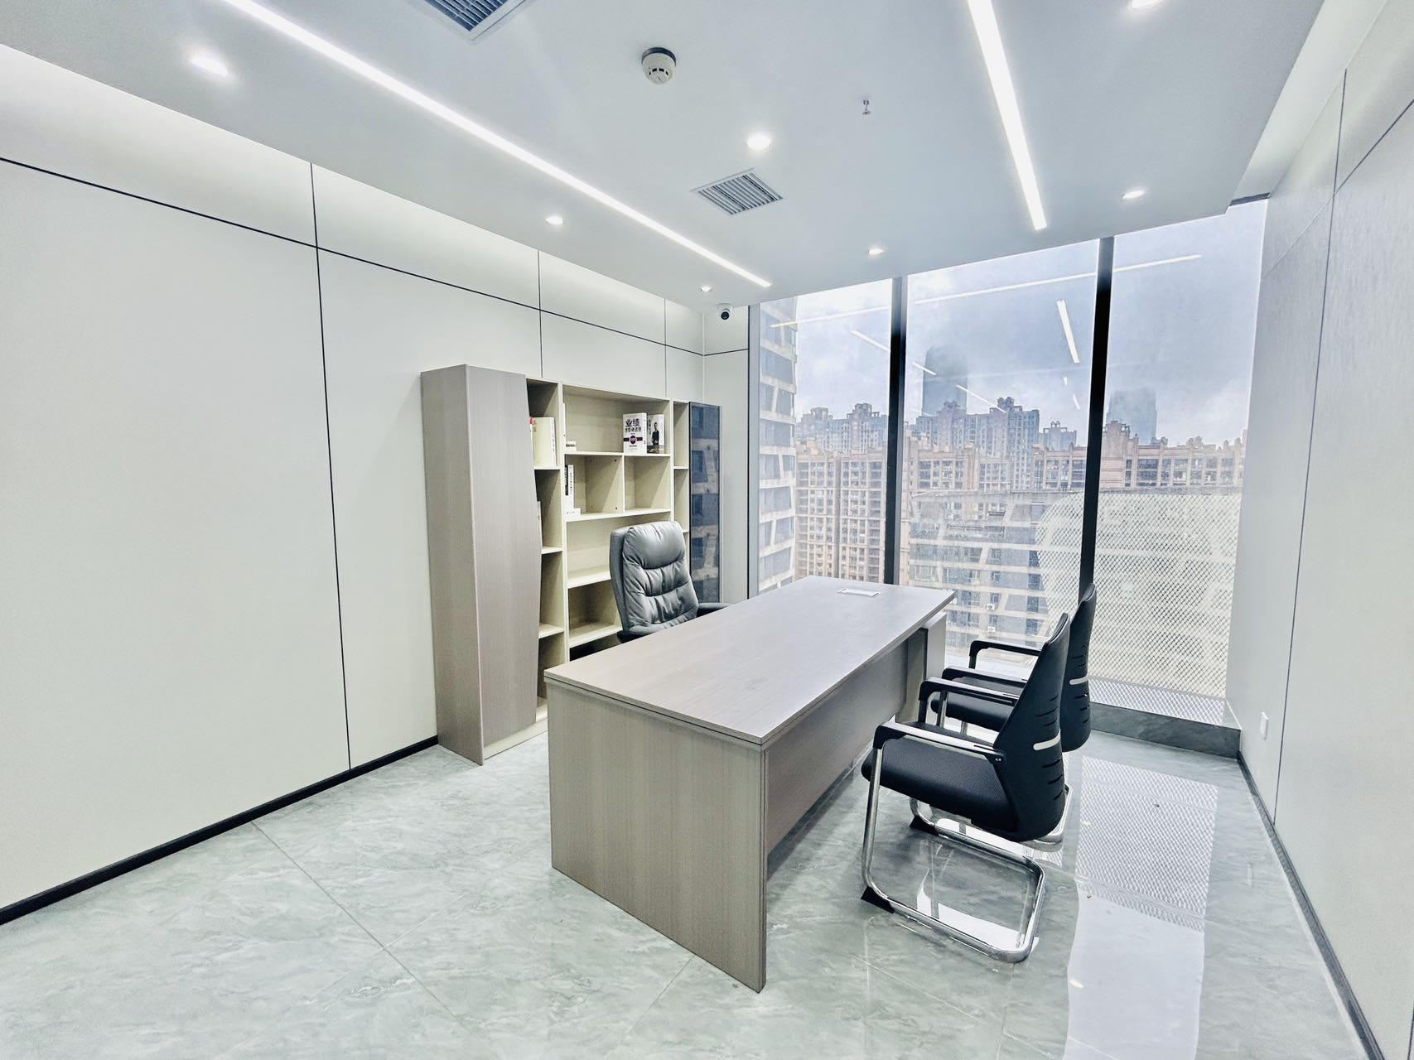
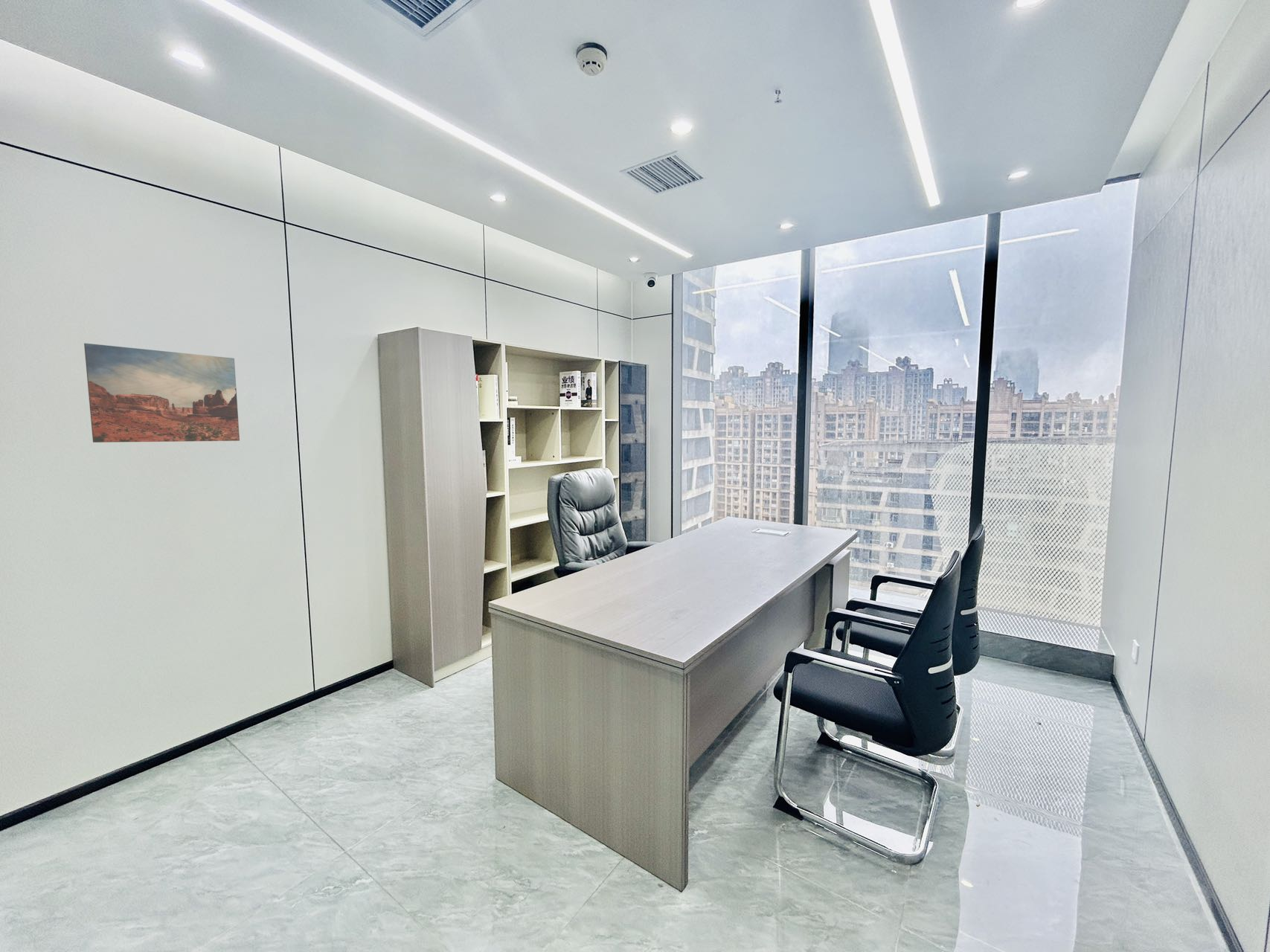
+ wall art (169, 396)
